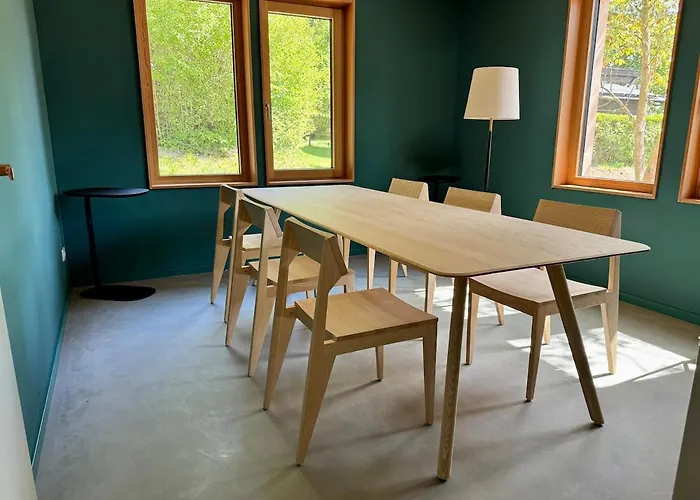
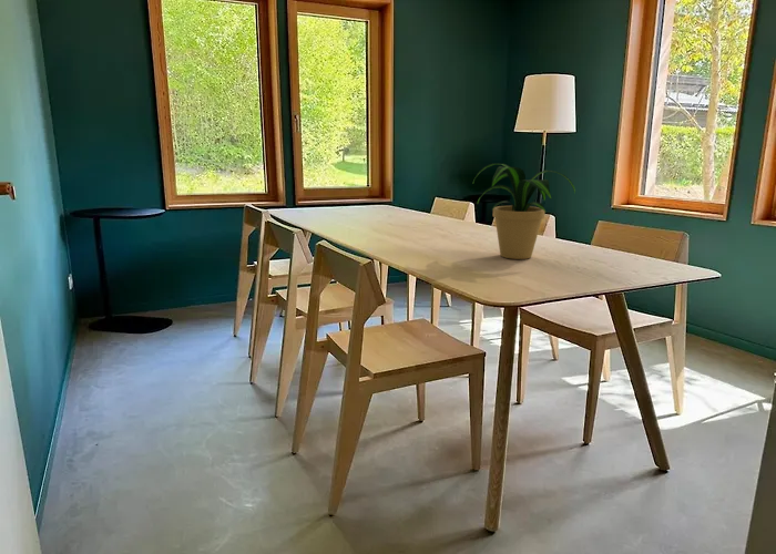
+ potted plant (518, 211)
